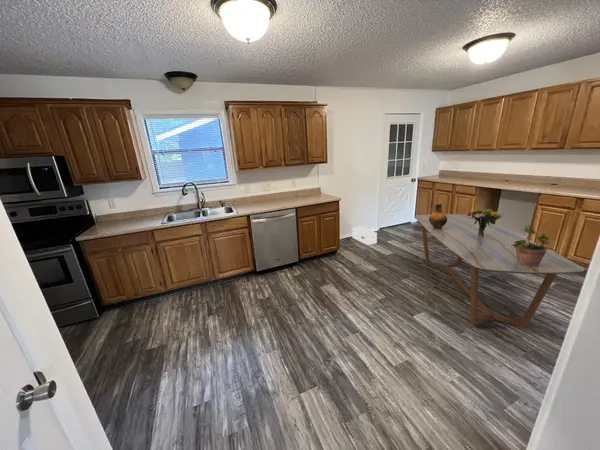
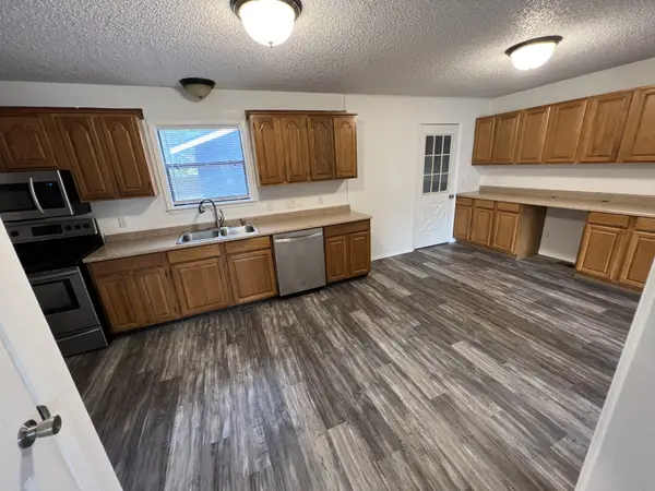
- storage box (364, 235)
- ceramic jug (438, 215)
- bouquet (483, 222)
- dining table (468, 262)
- potted plant (529, 242)
